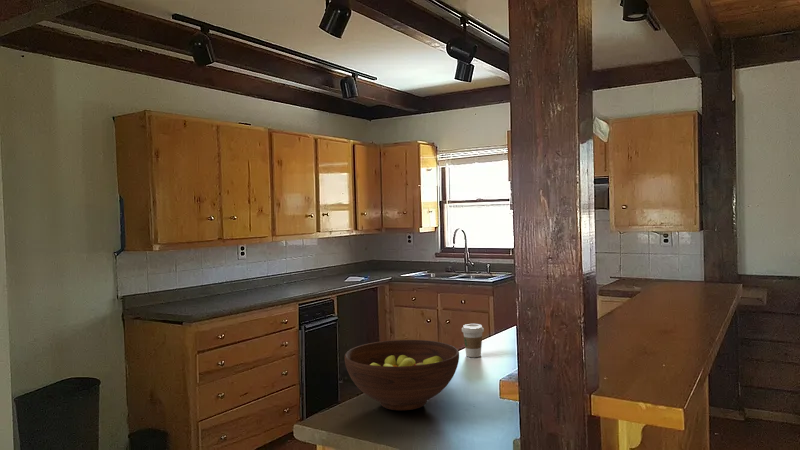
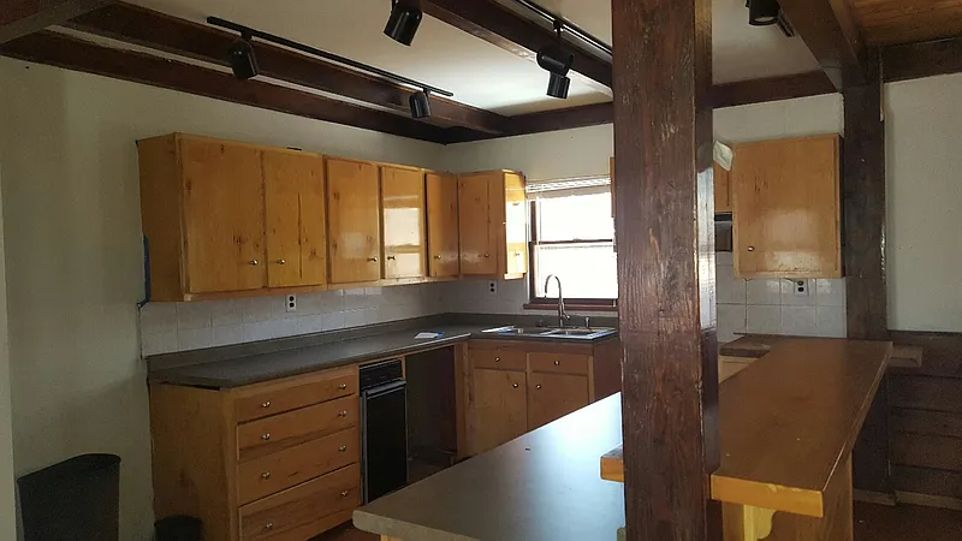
- fruit bowl (402, 378)
- coffee cup (473, 340)
